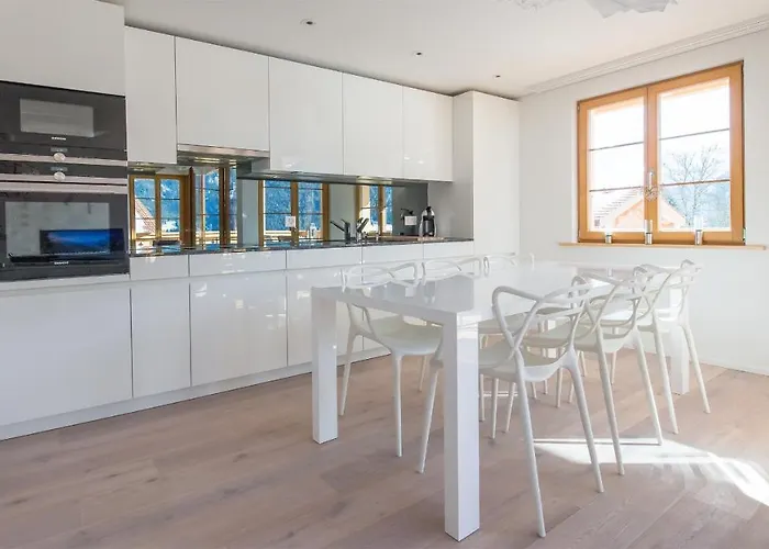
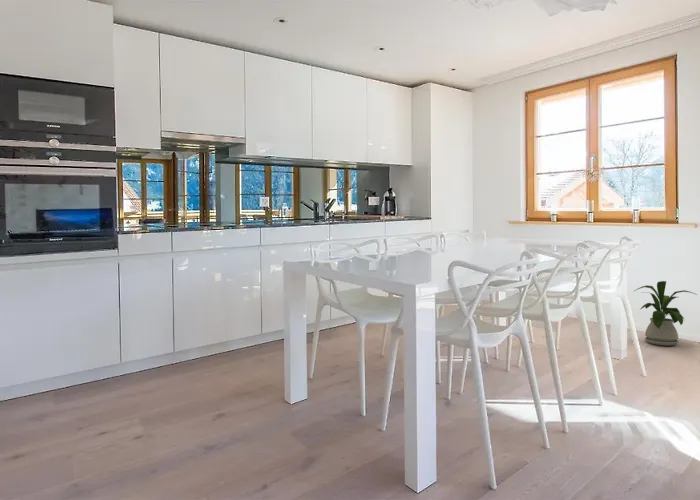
+ house plant (666, 310)
